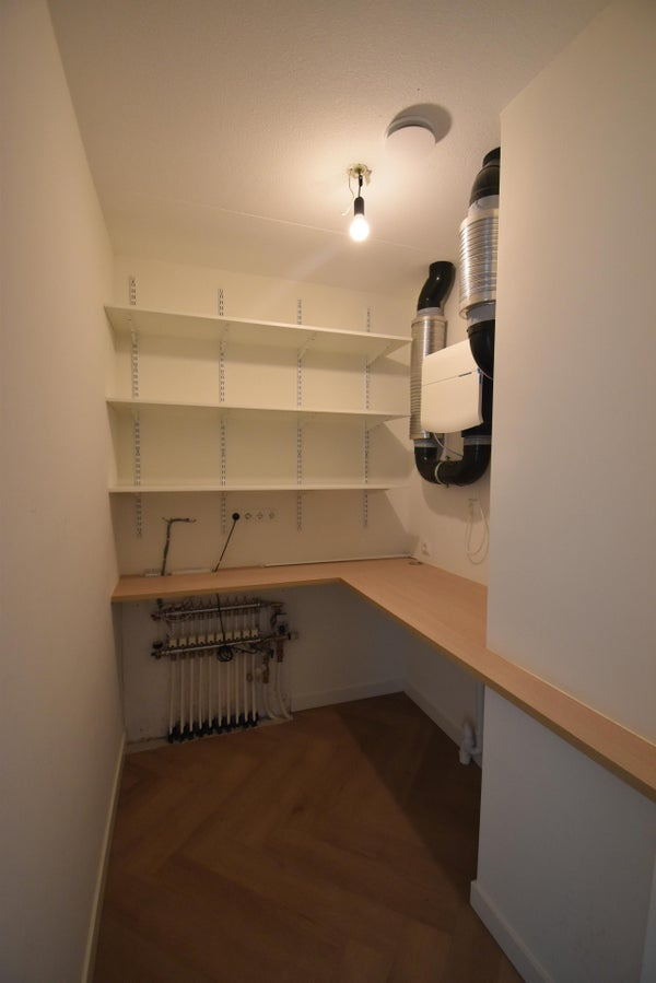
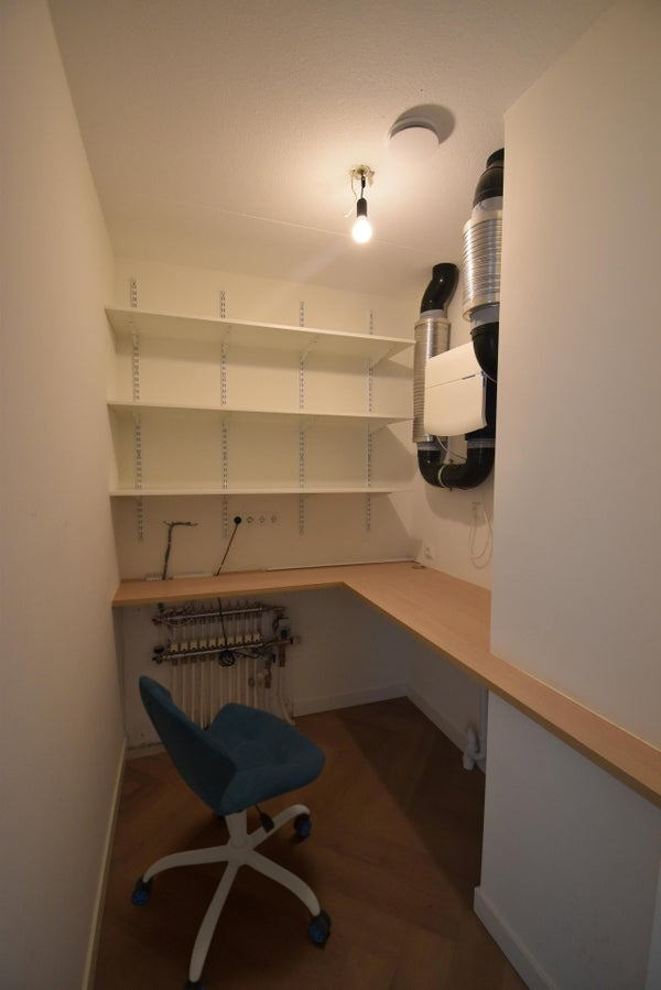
+ office chair (240, 772)
